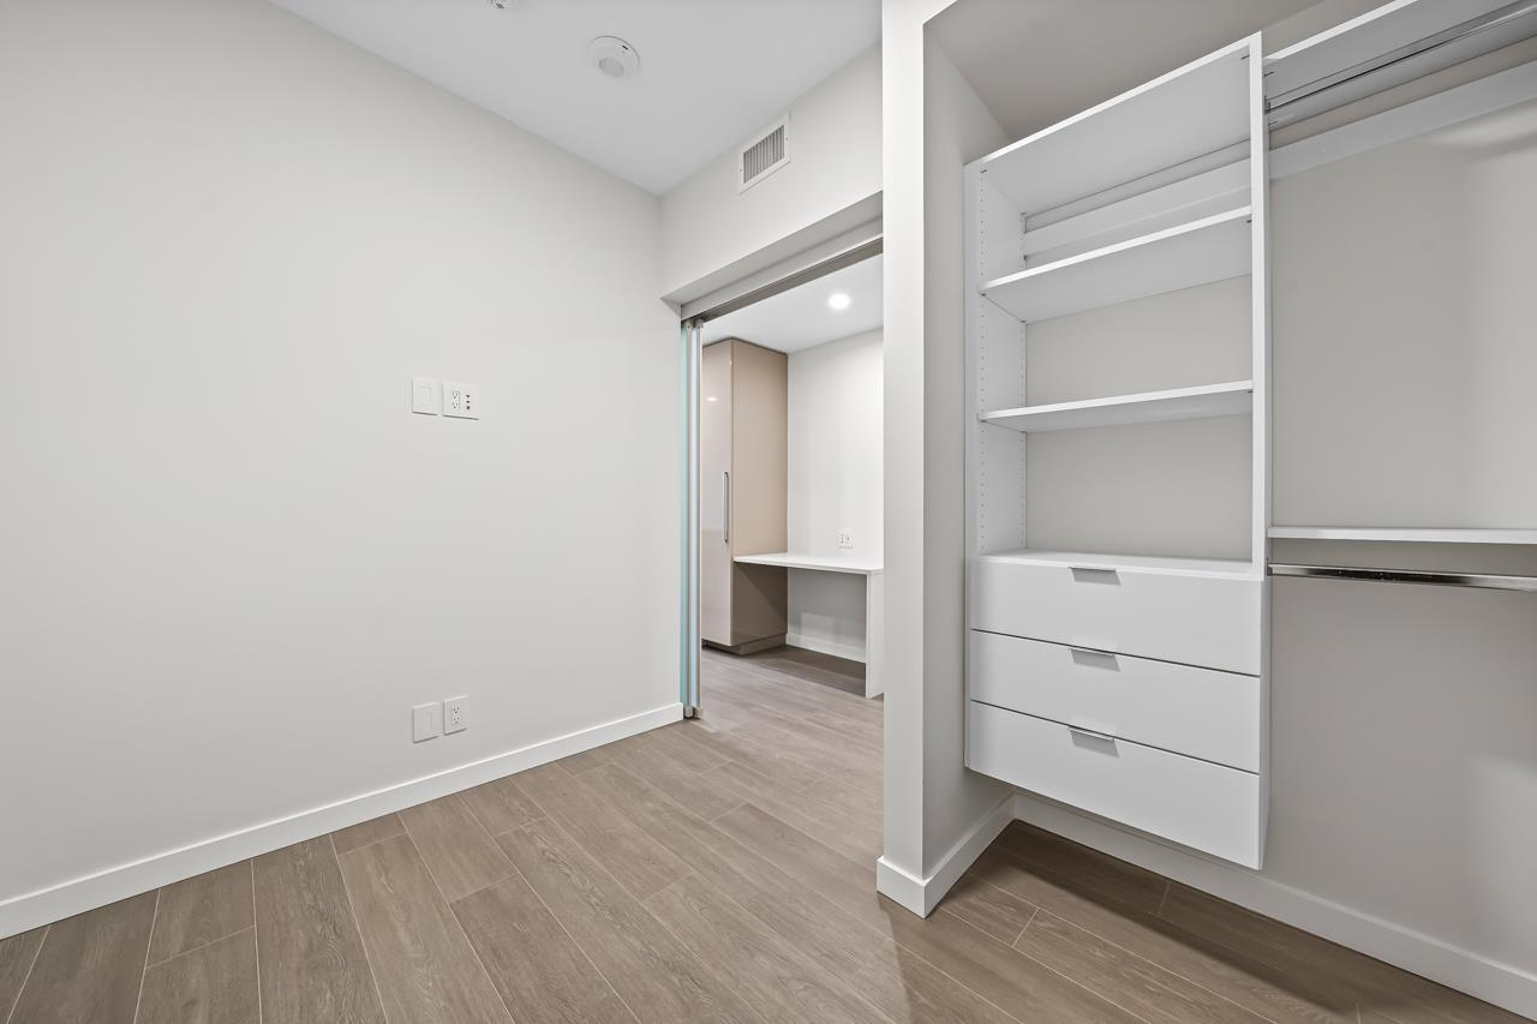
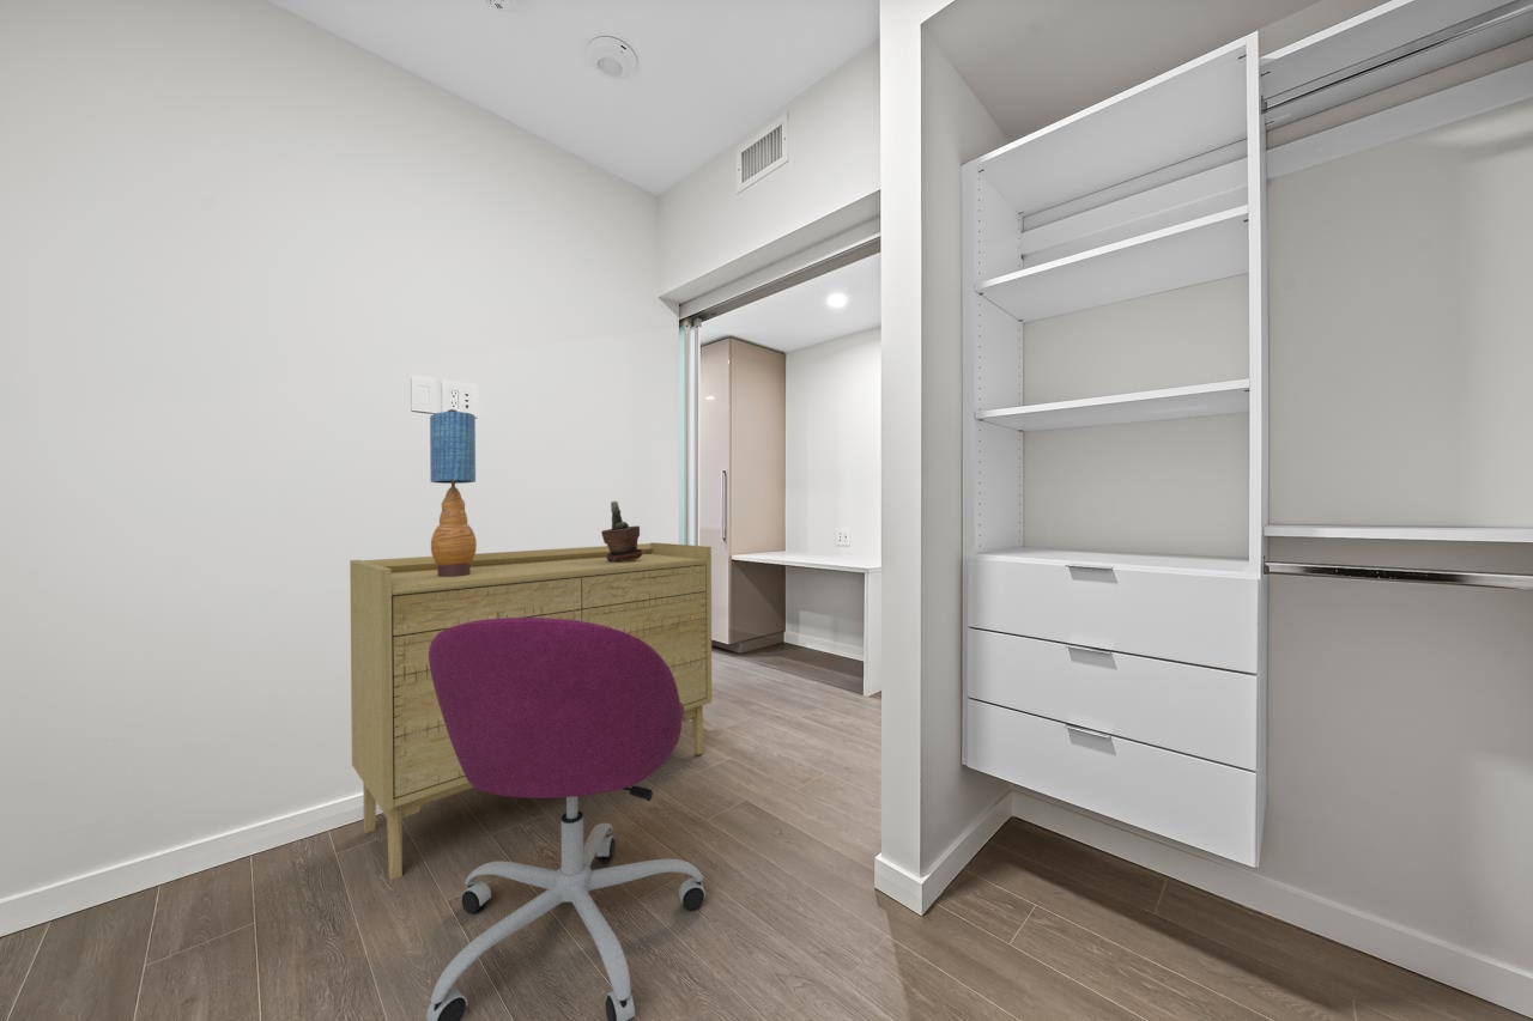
+ table lamp (453, 491)
+ sideboard (555, 618)
+ office chair (574, 760)
+ potted plant (622, 530)
